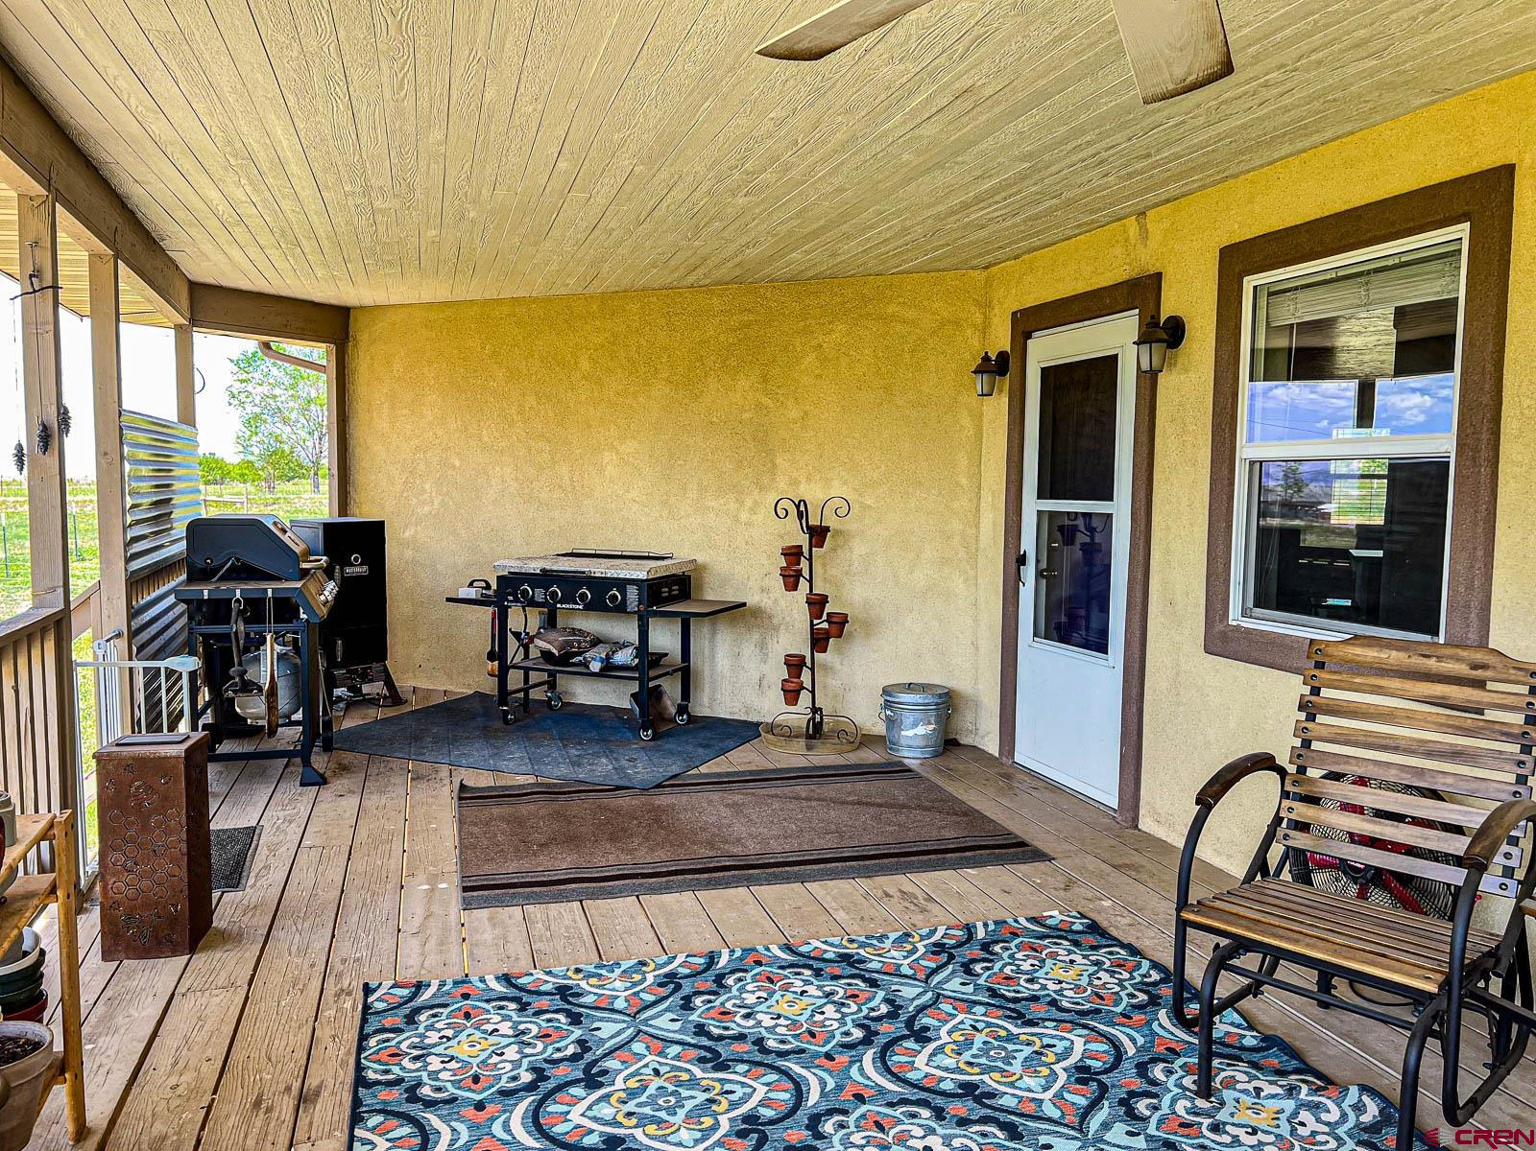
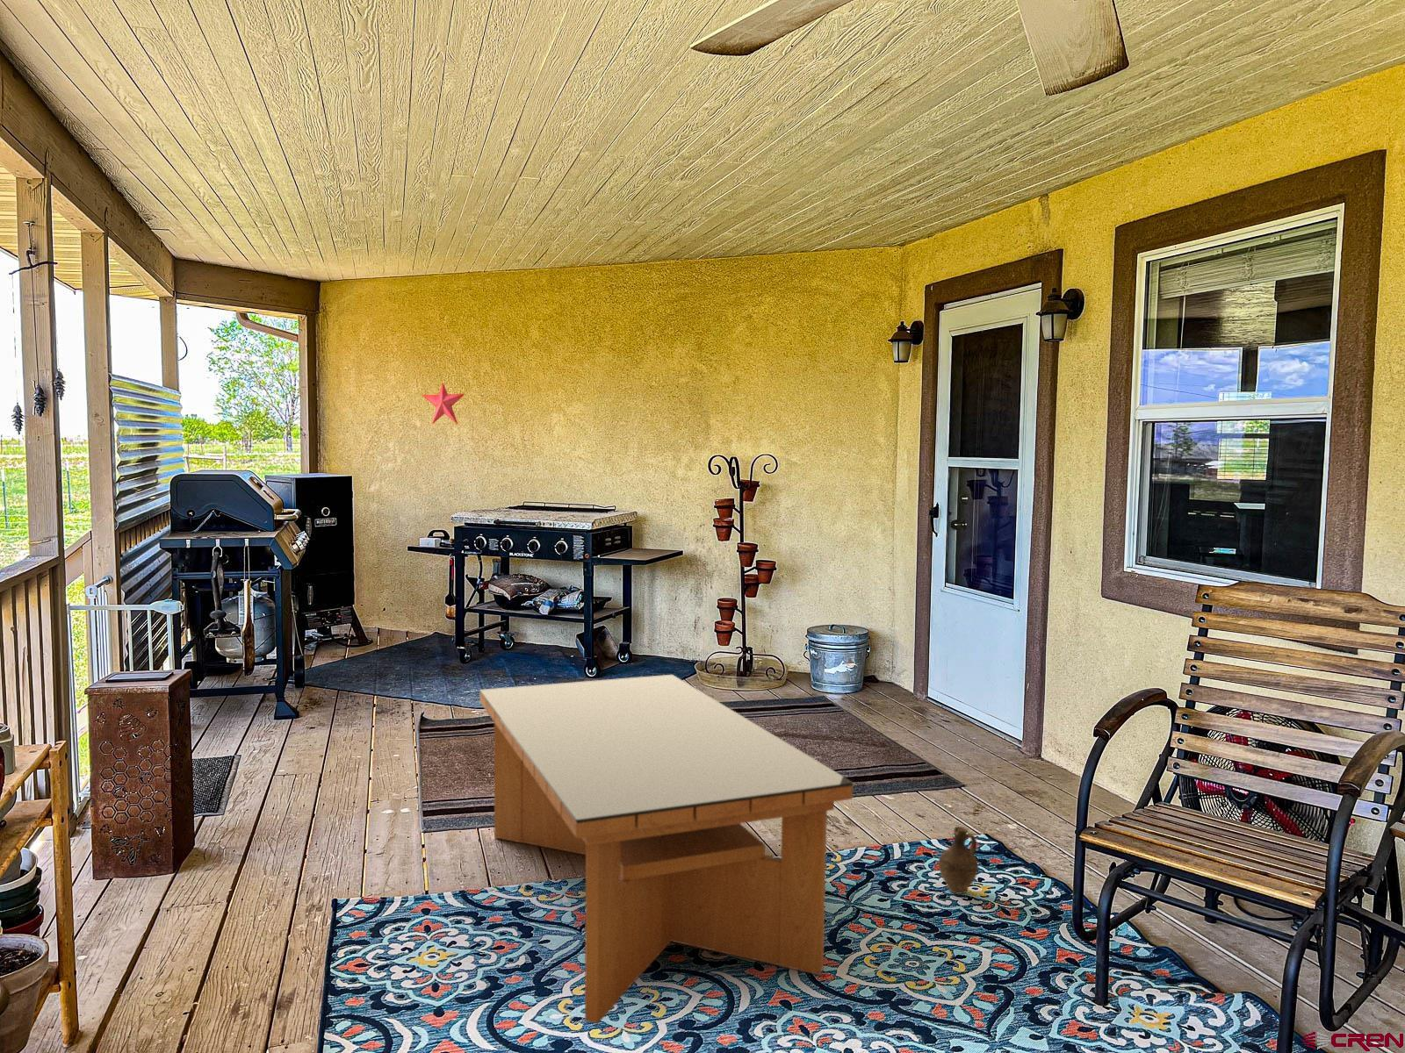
+ decorative star (444, 403)
+ coffee table (636, 812)
+ ceramic jug (958, 859)
